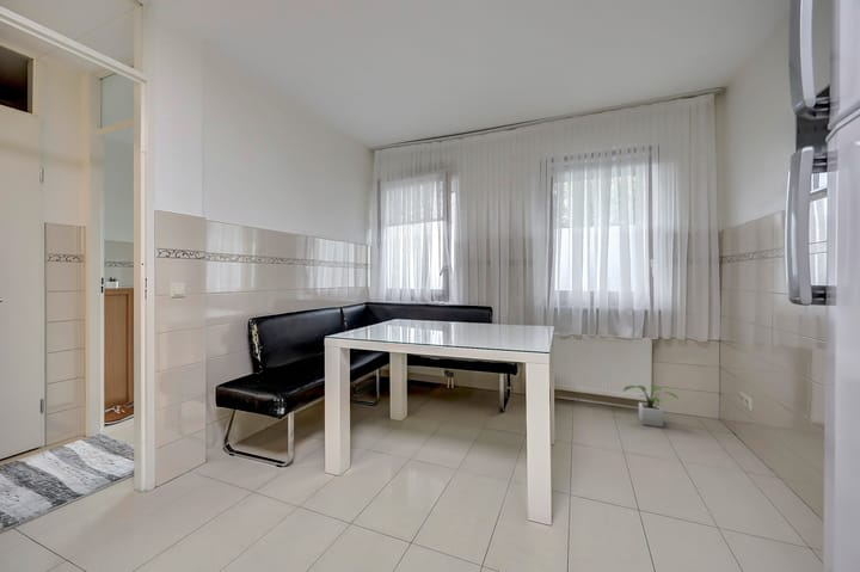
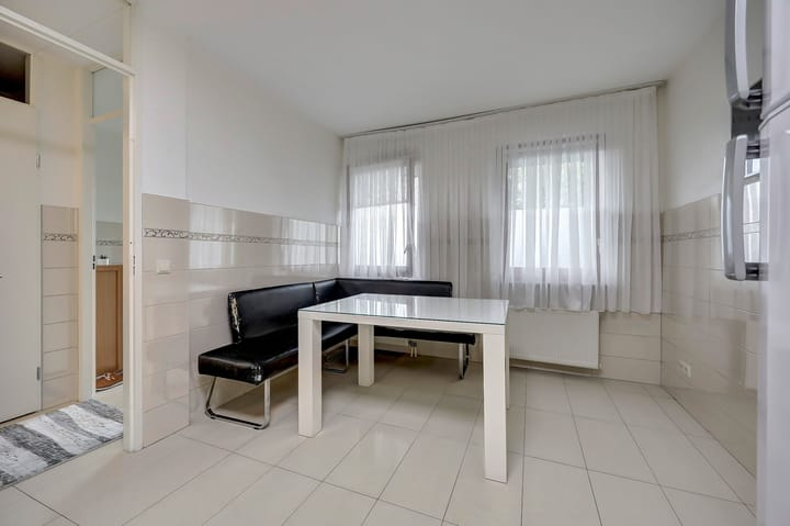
- potted plant (647, 404)
